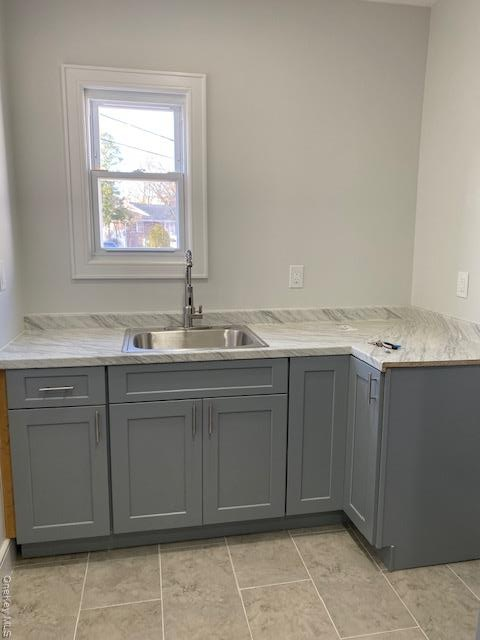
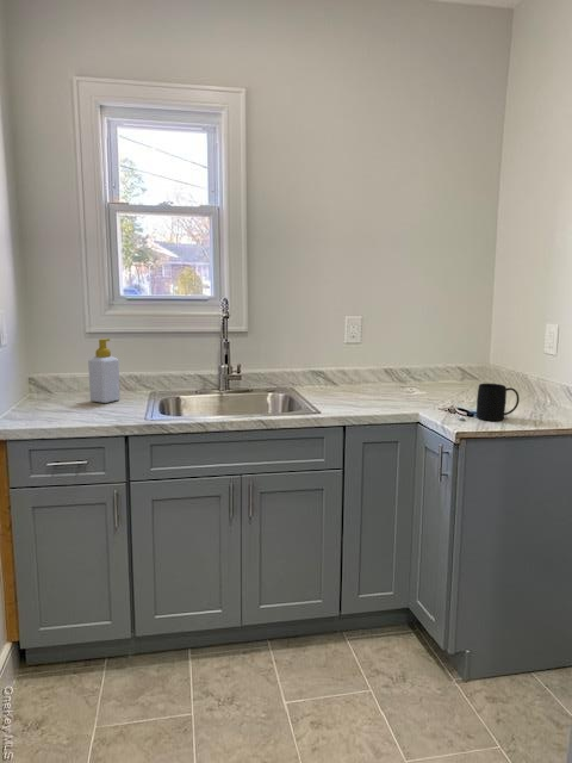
+ soap bottle (104, 370)
+ mug (497, 402)
